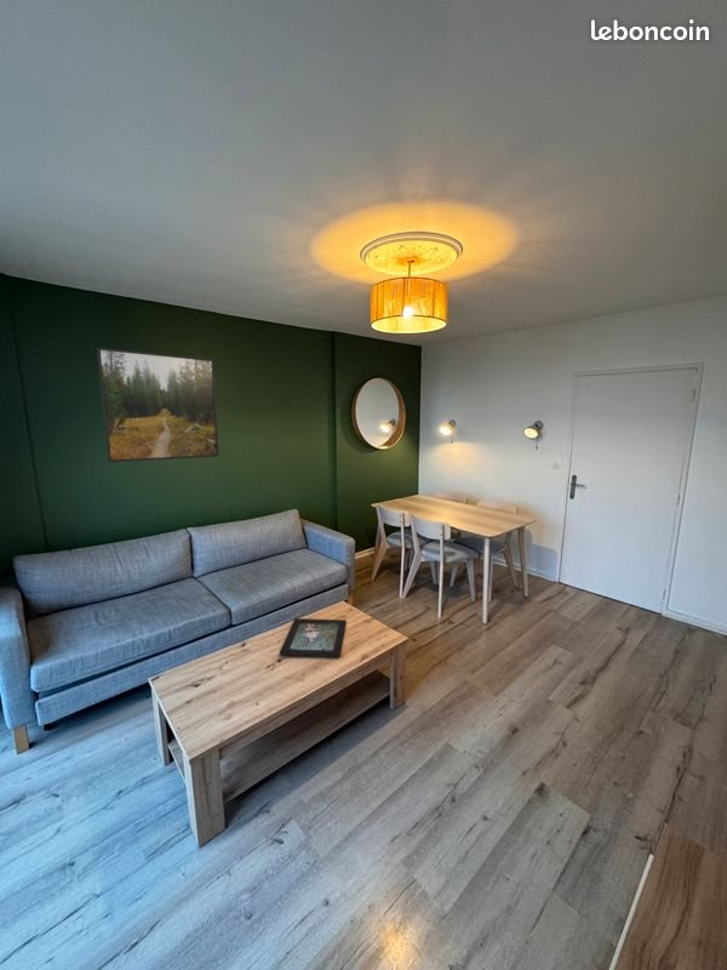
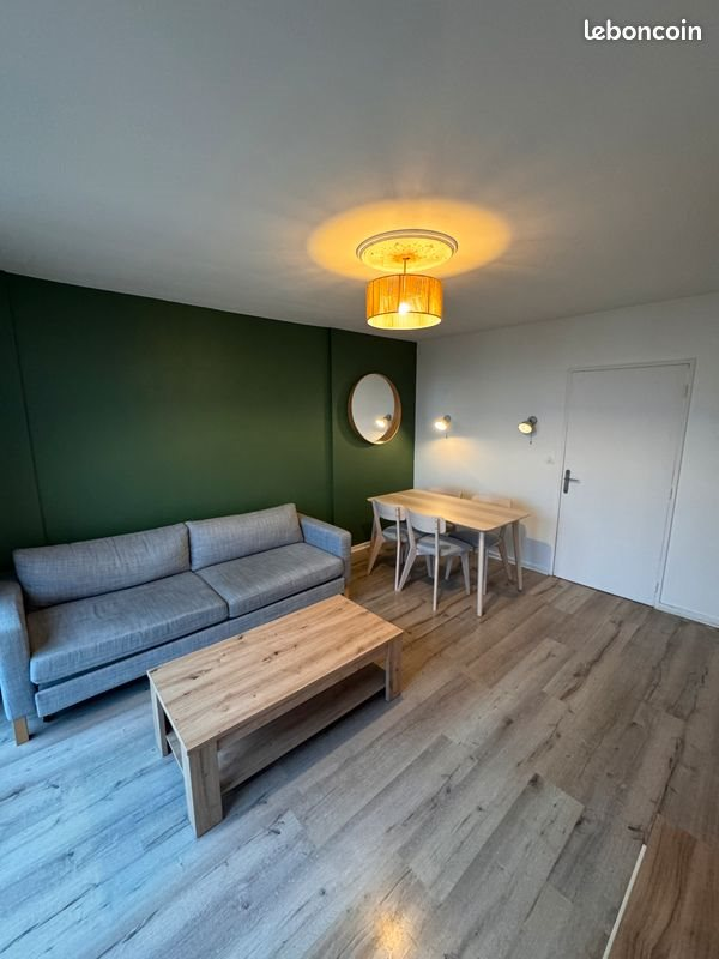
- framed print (164, 407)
- decorative tray (315, 635)
